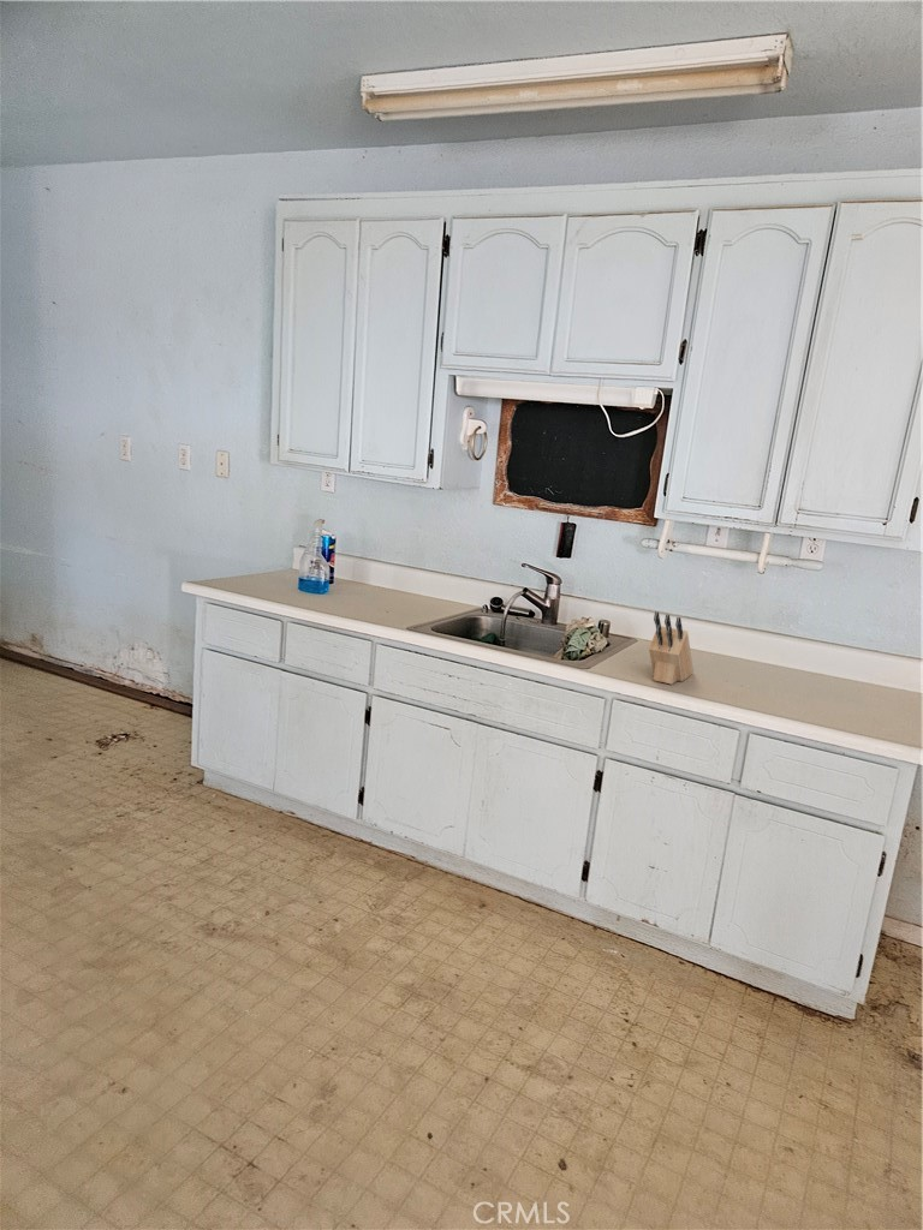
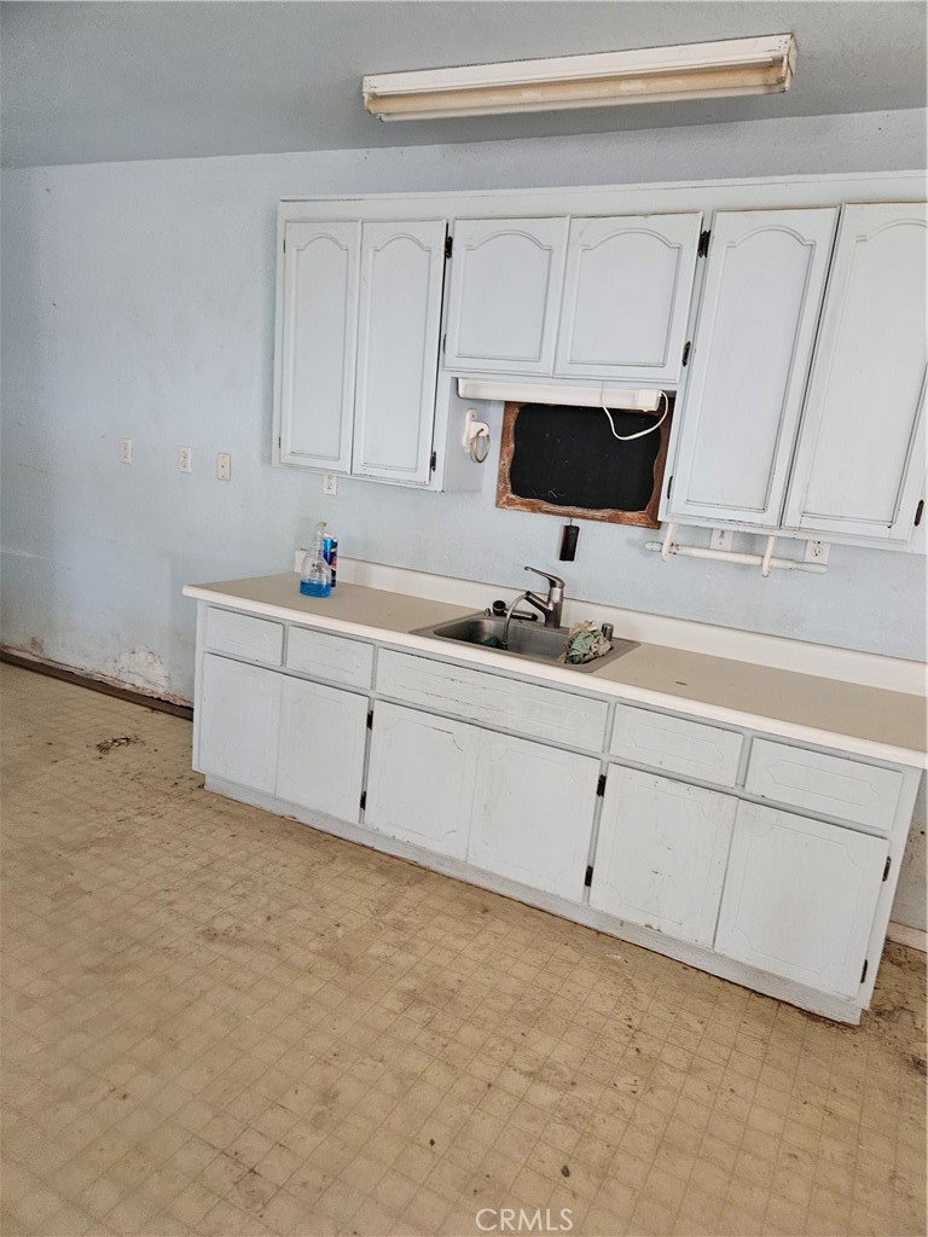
- knife block (672, 644)
